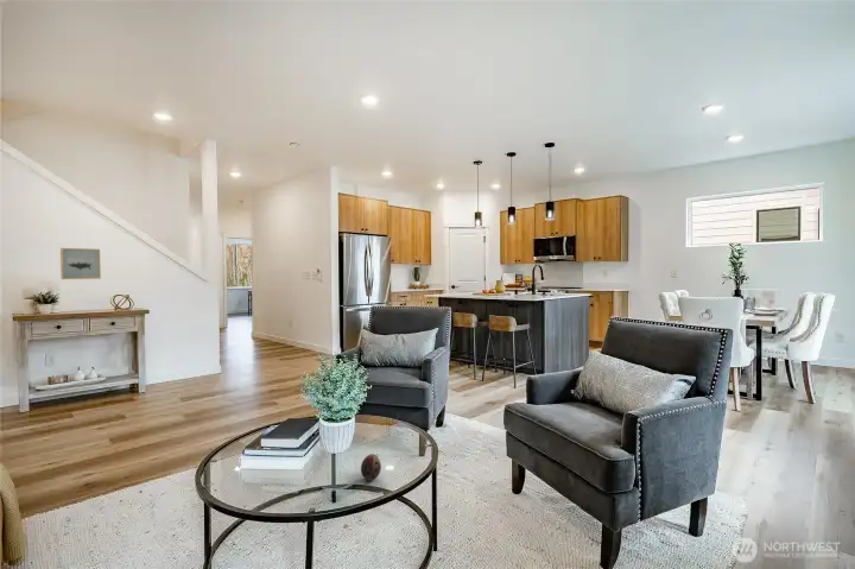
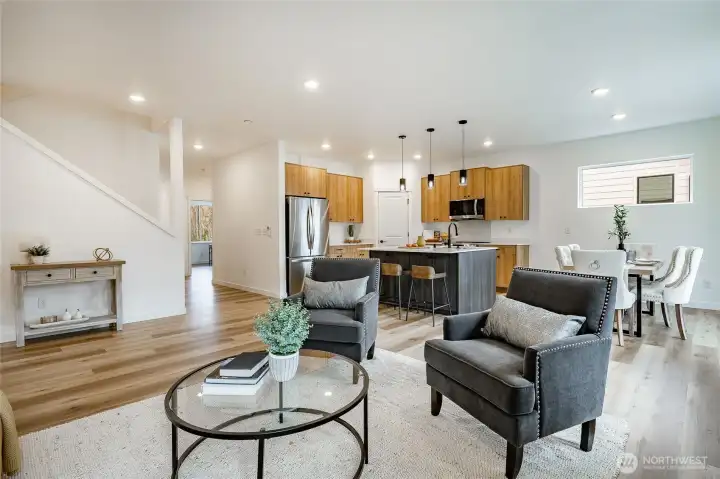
- decorative egg (370, 467)
- wall art (81, 264)
